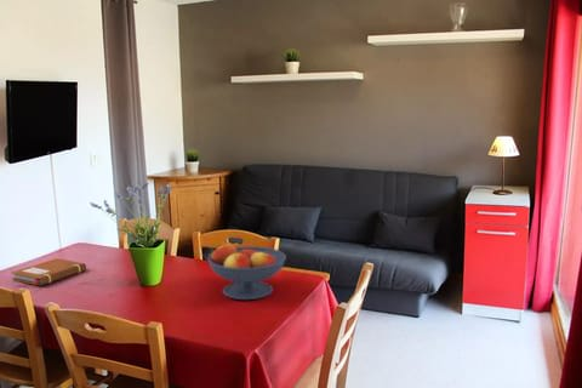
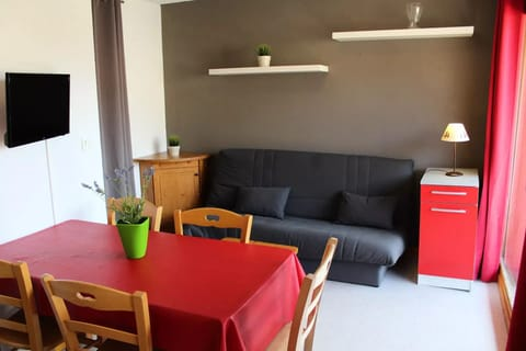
- fruit bowl (247, 267)
- notebook (48, 272)
